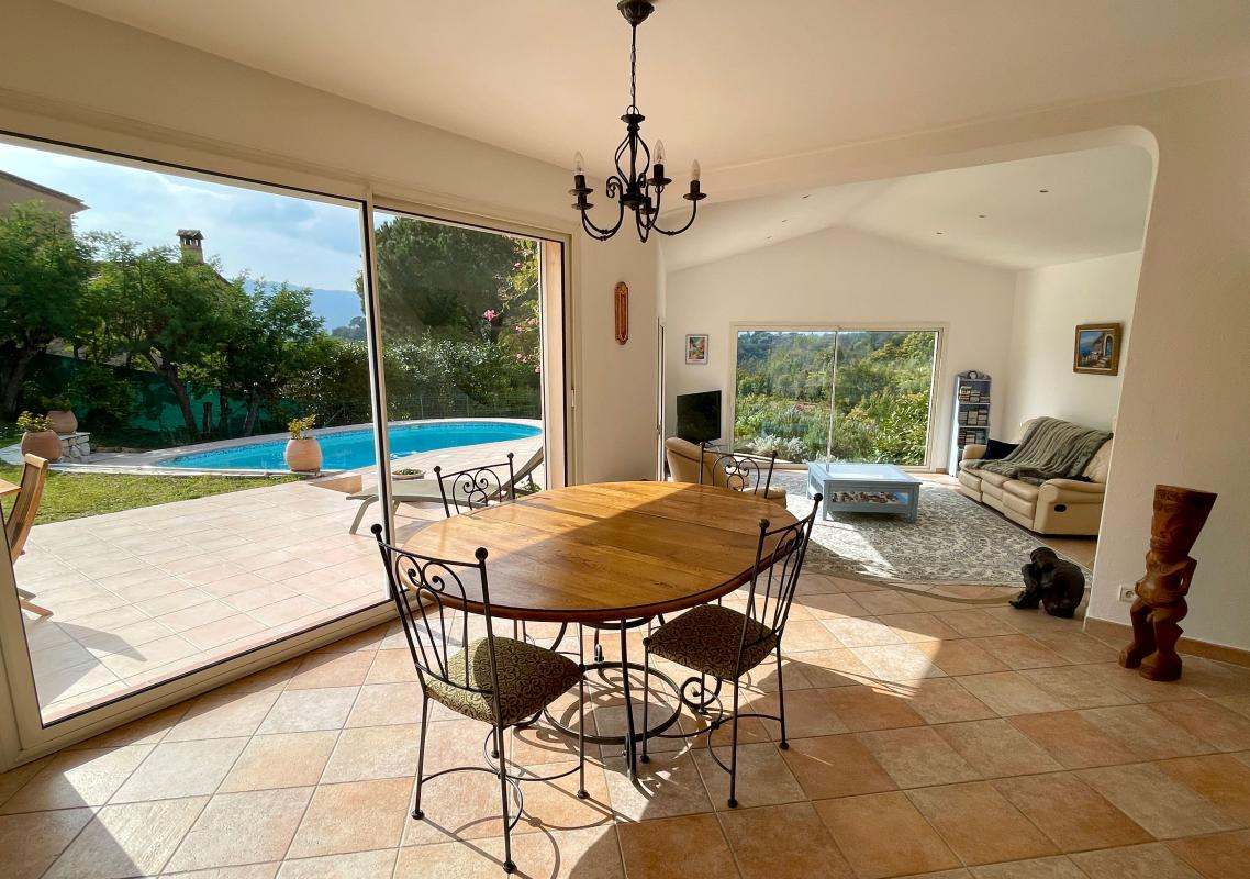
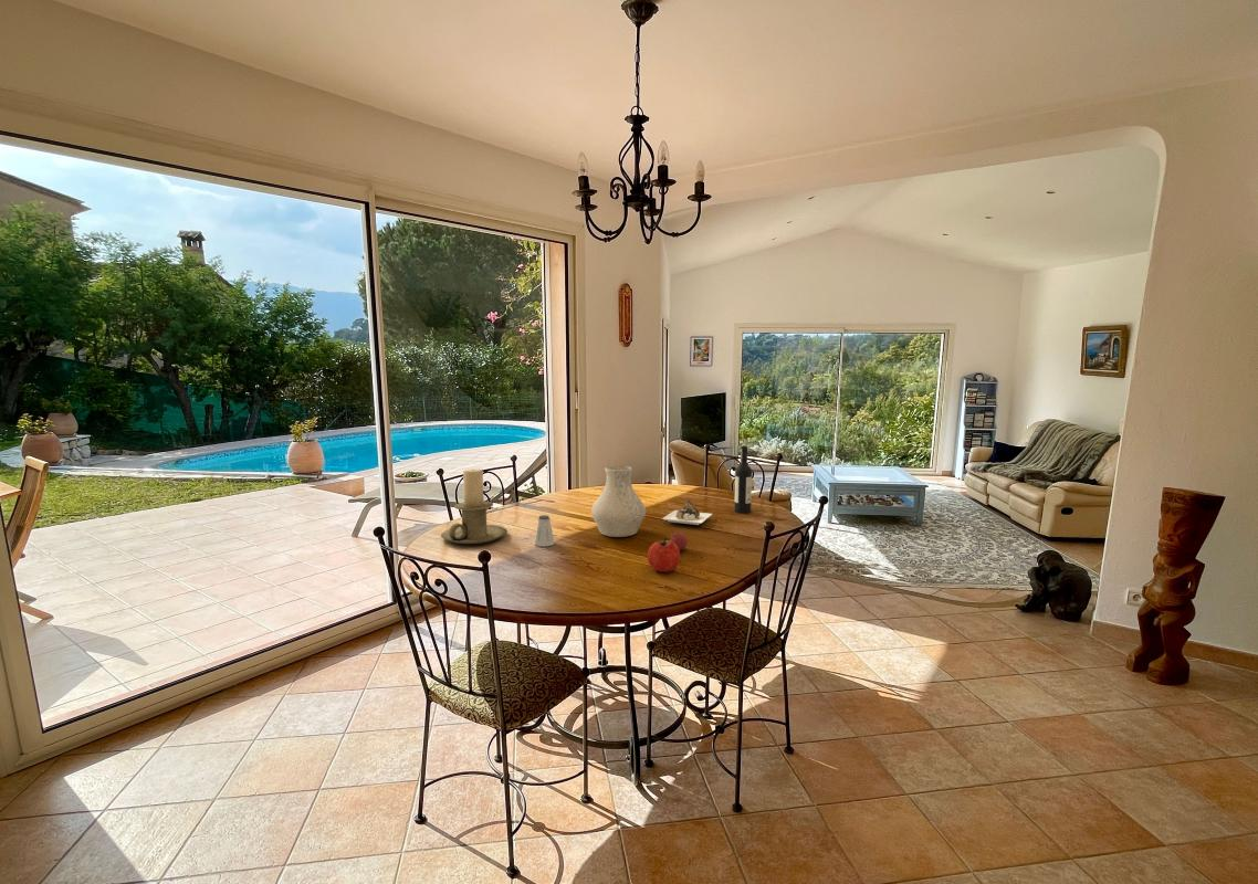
+ candle holder (473, 503)
+ wine bottle (735, 482)
+ apple (663, 554)
+ vase (618, 499)
+ fruit (677, 538)
+ saltshaker (544, 529)
